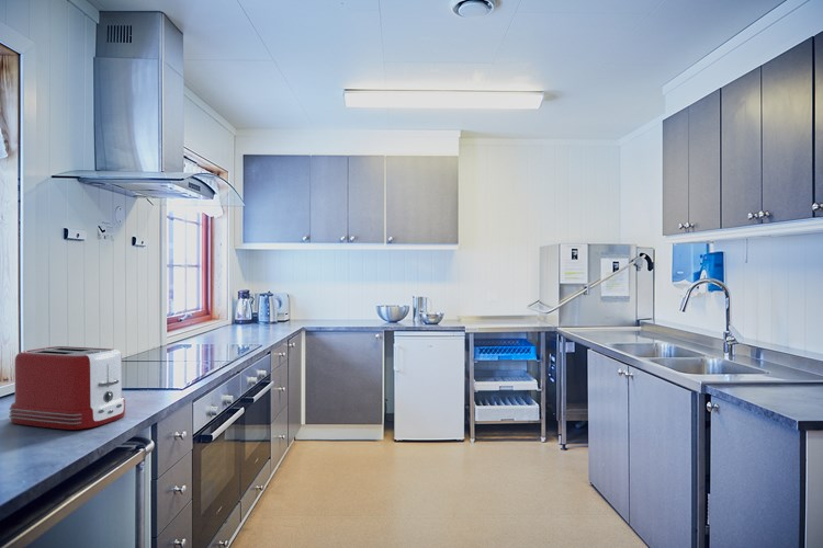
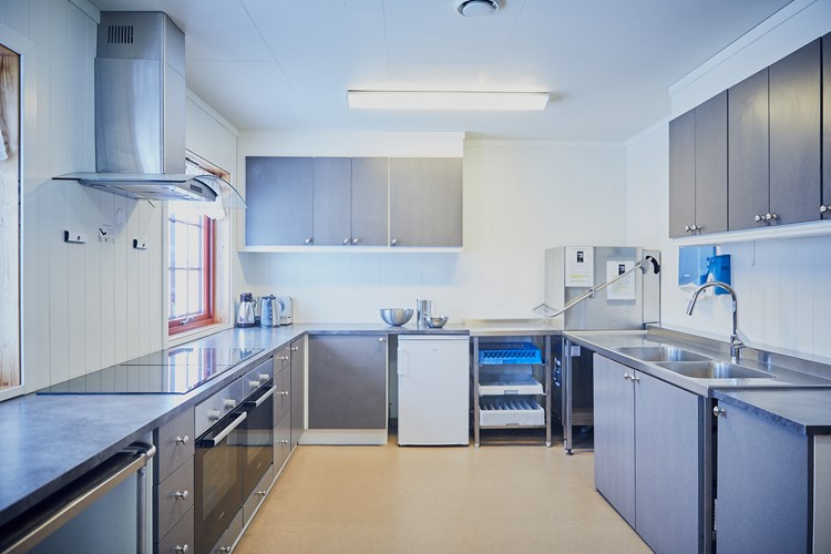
- toaster (69, 384)
